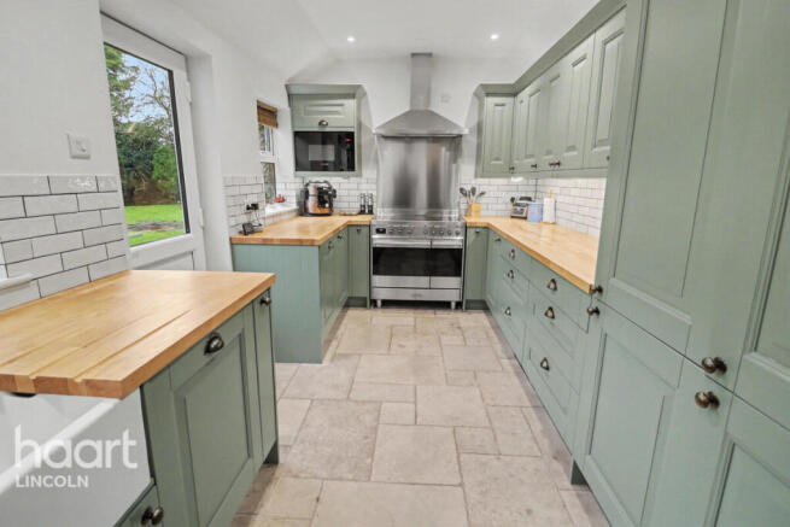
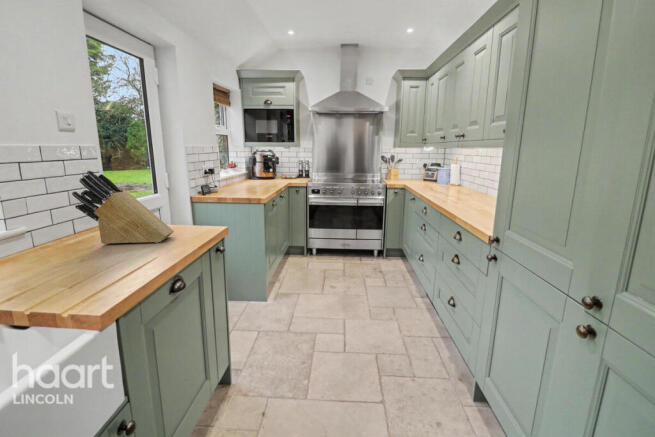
+ knife block (124, 206)
